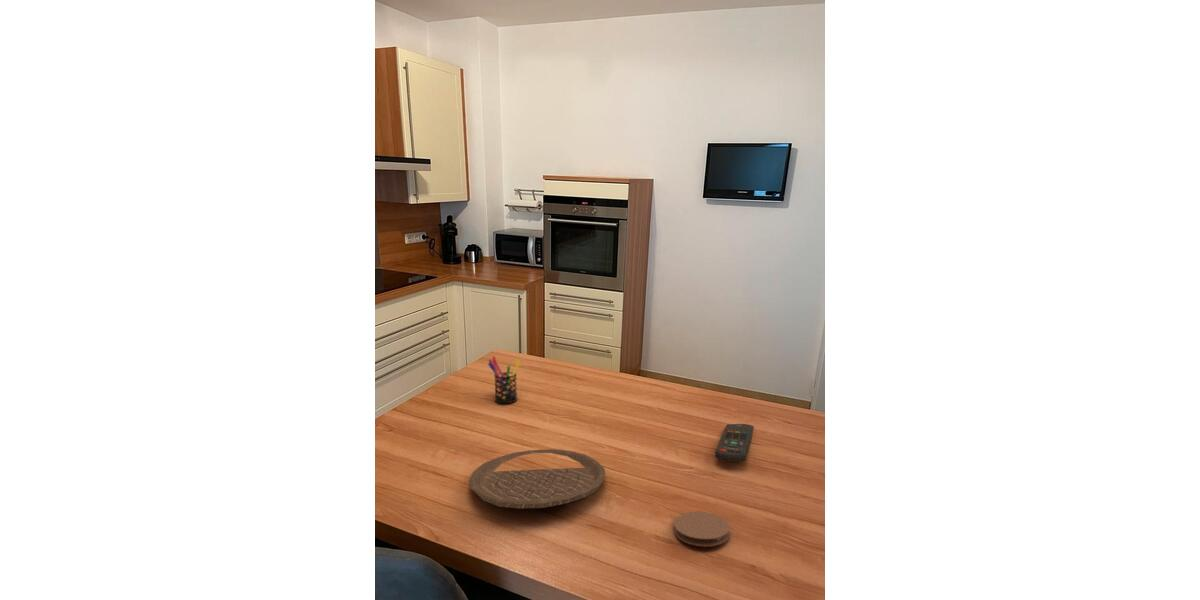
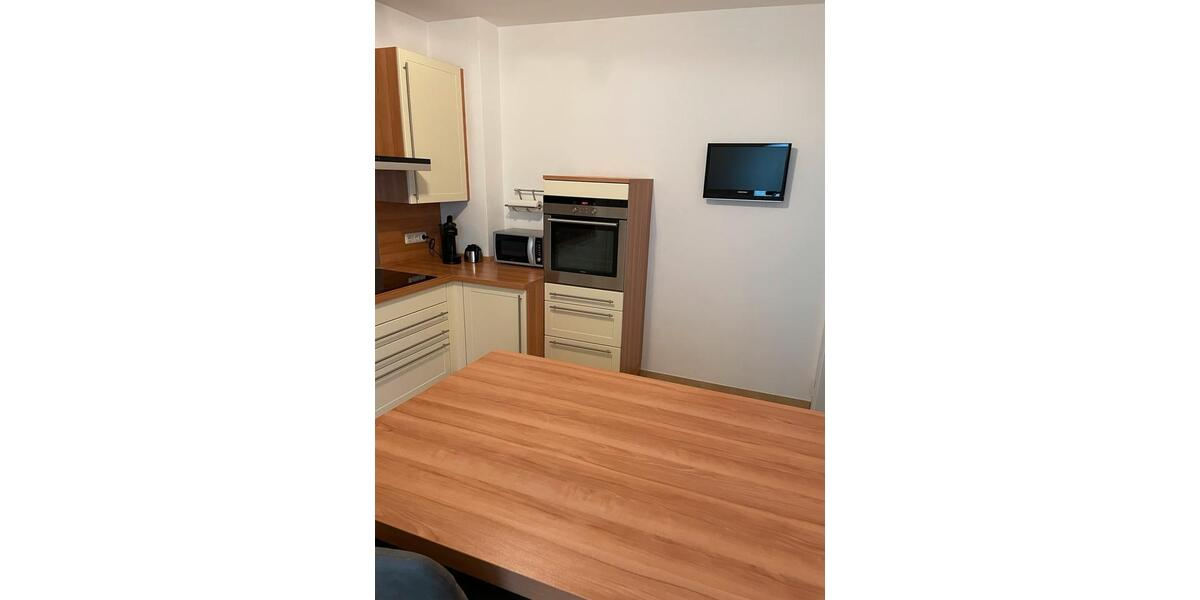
- pen holder (504, 378)
- plate (538, 478)
- remote control (735, 440)
- coaster (701, 528)
